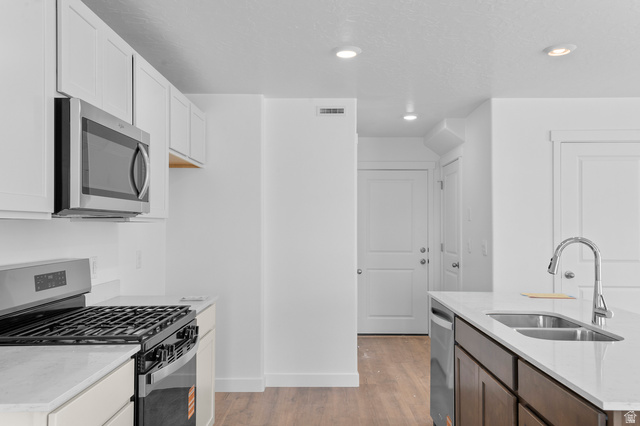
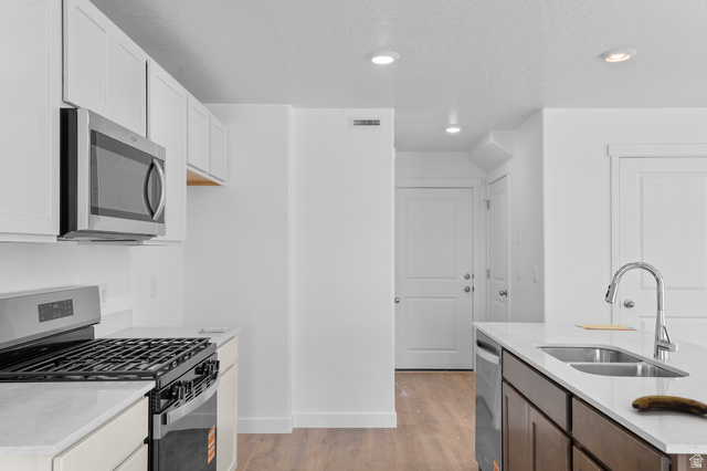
+ banana (672, 406)
